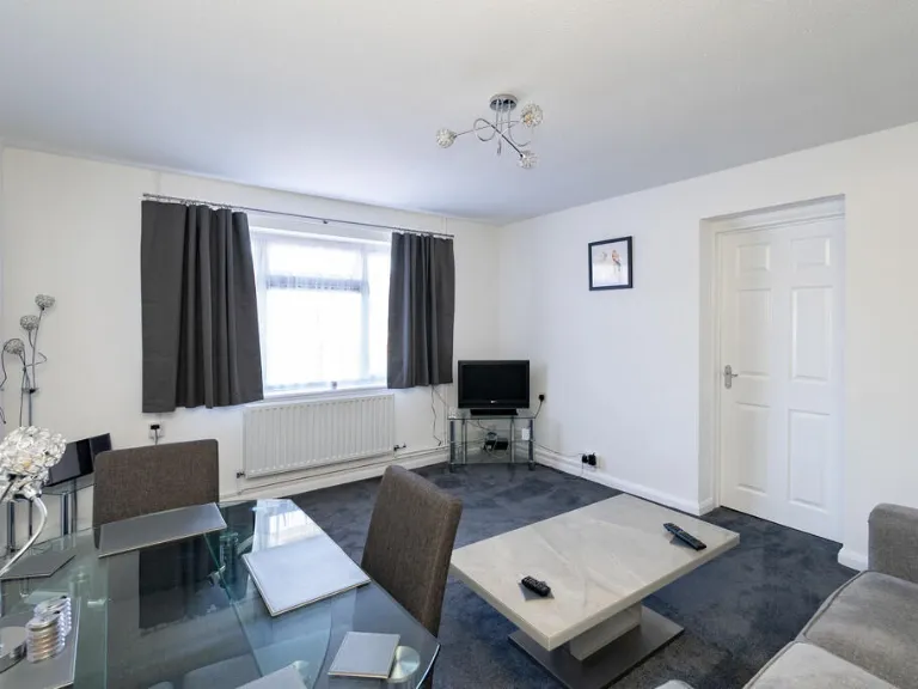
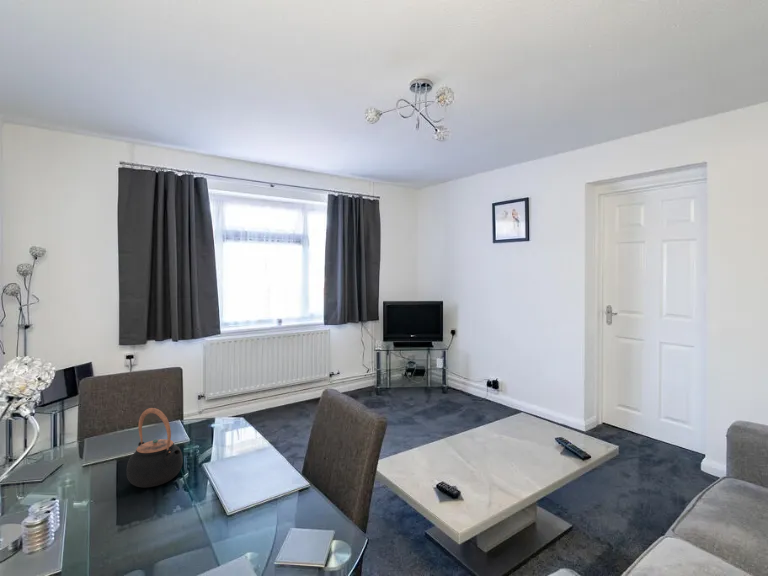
+ teapot (158, 444)
